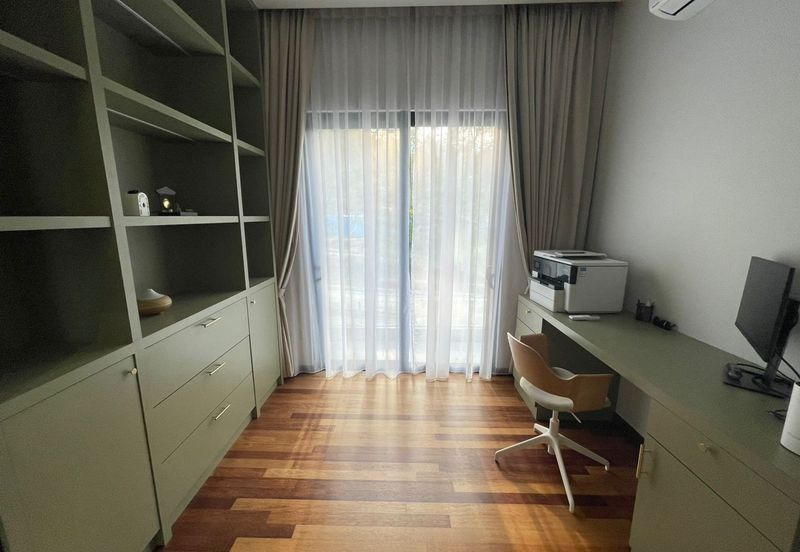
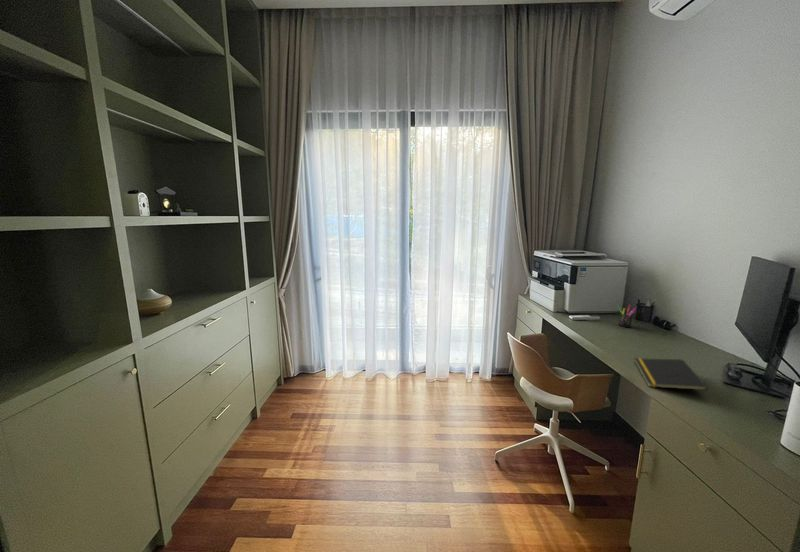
+ notepad (666, 372)
+ pen holder (625, 315)
